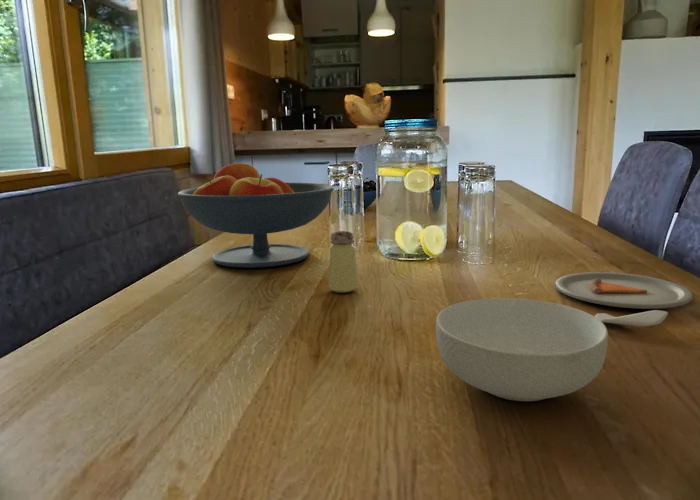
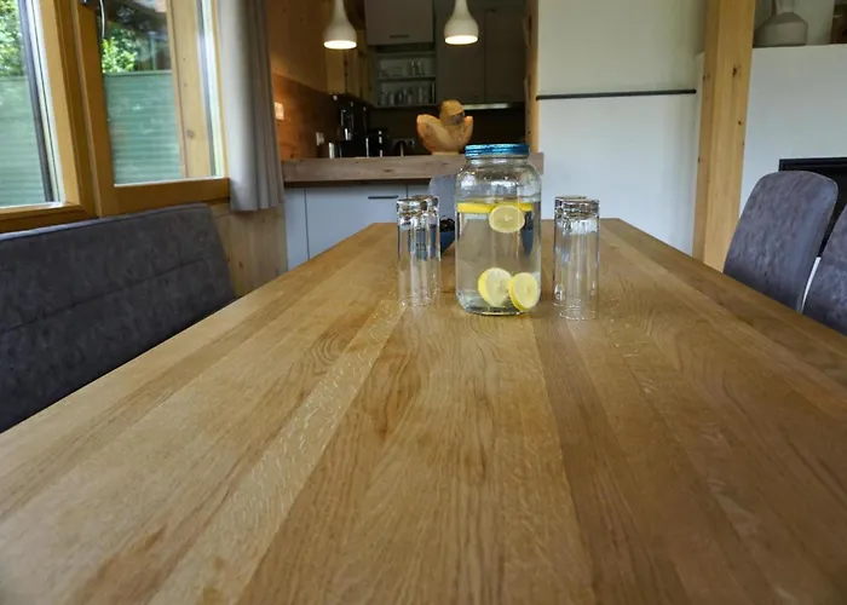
- fruit bowl (258, 211)
- cereal bowl (516, 352)
- dinner plate (621, 294)
- saltshaker (342, 260)
